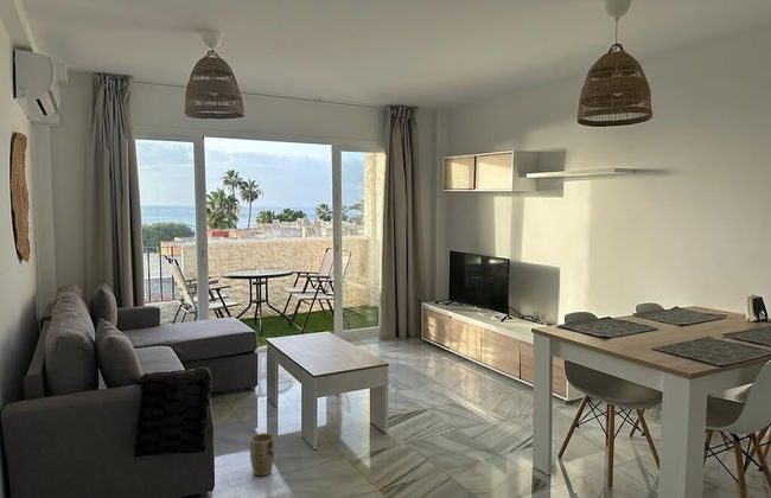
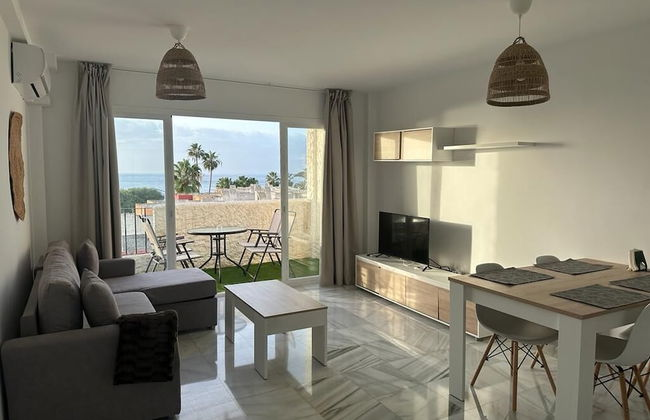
- plant pot (262, 454)
